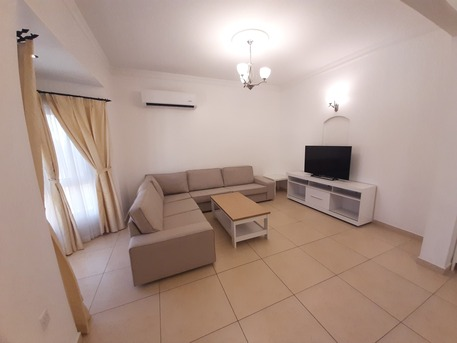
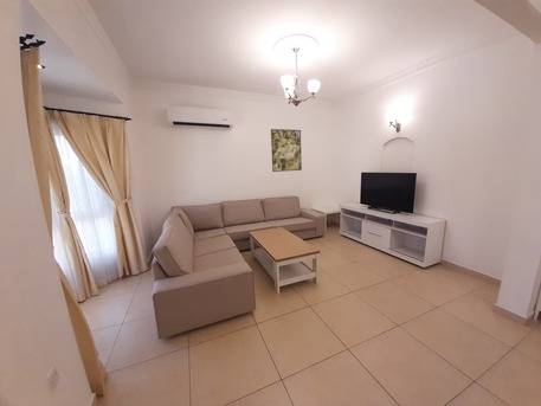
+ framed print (286, 150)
